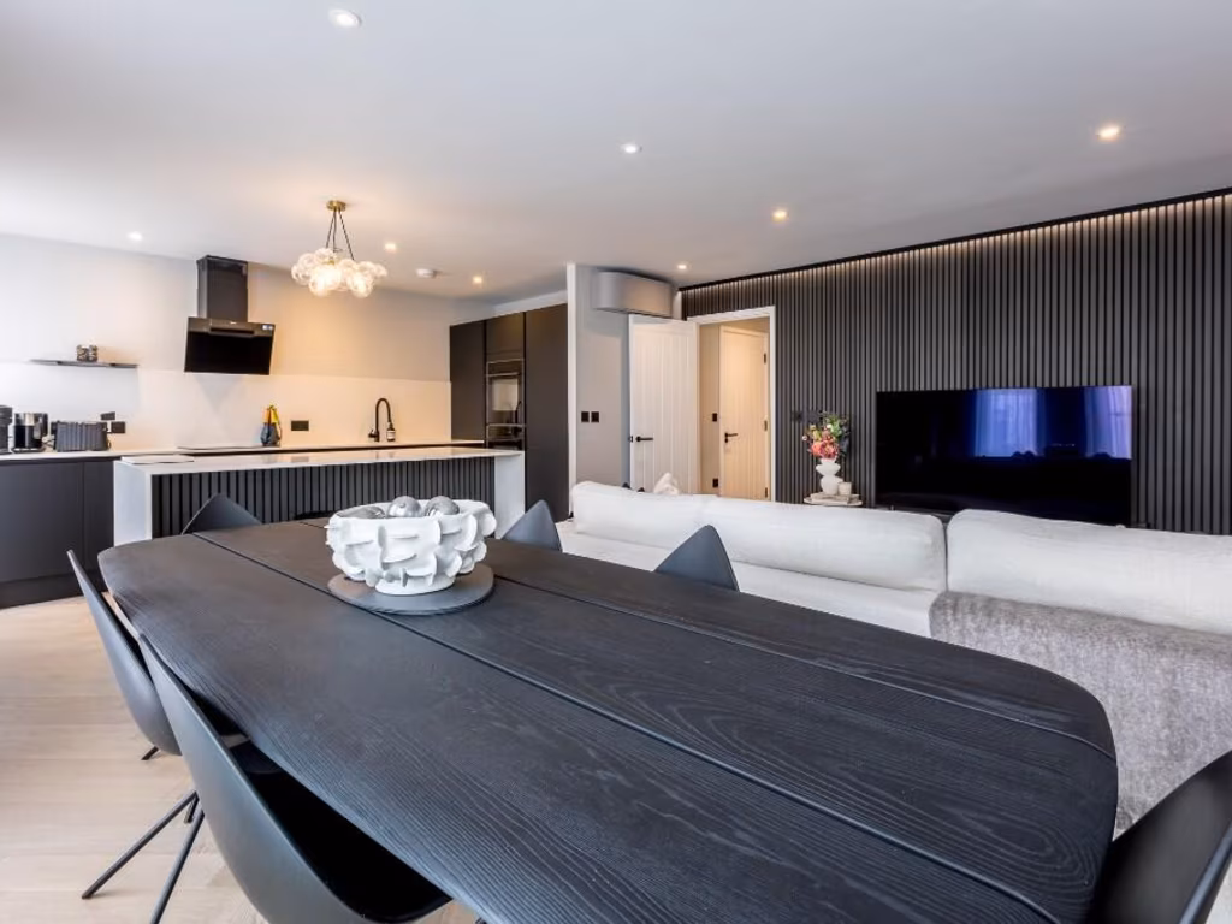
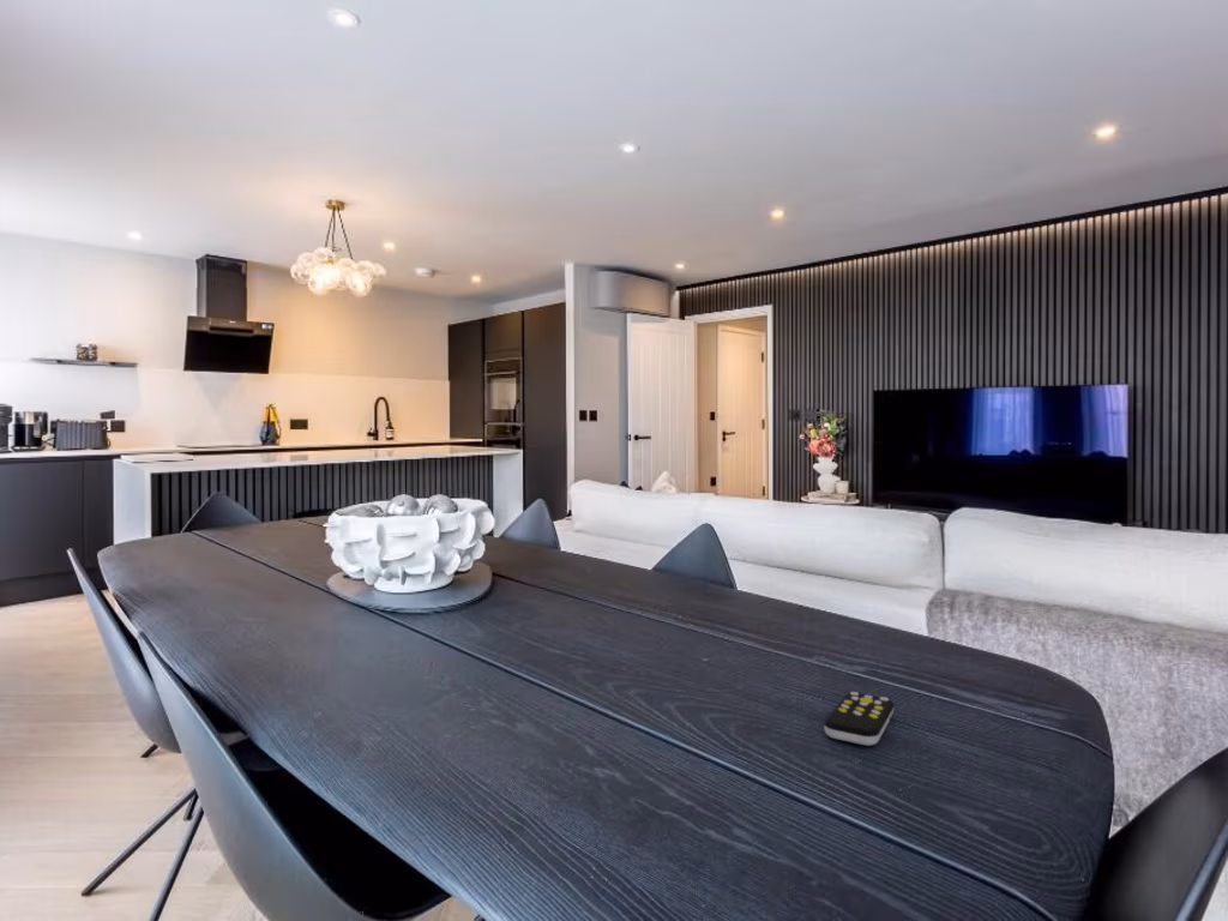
+ remote control (860, 716)
